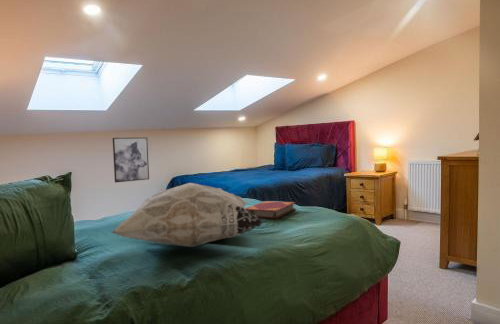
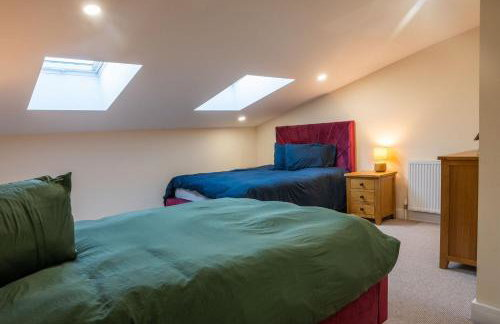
- decorative pillow (192, 214)
- hardback book (270, 209)
- wall art (131, 159)
